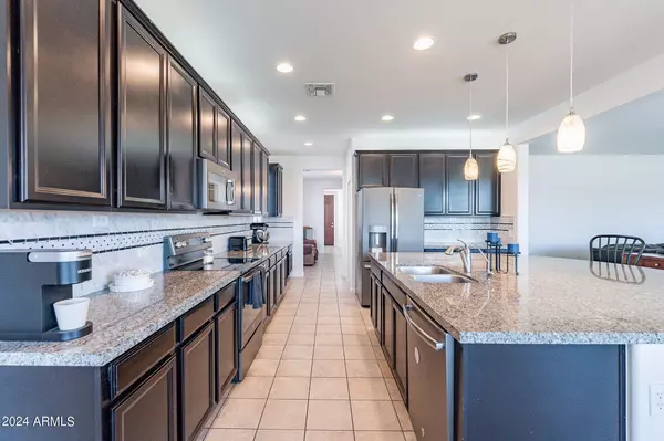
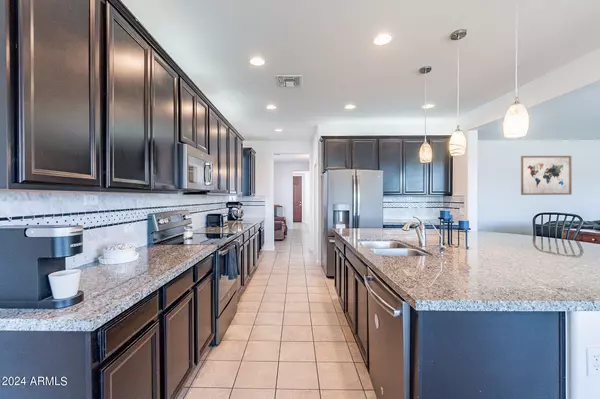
+ wall art (546, 175)
